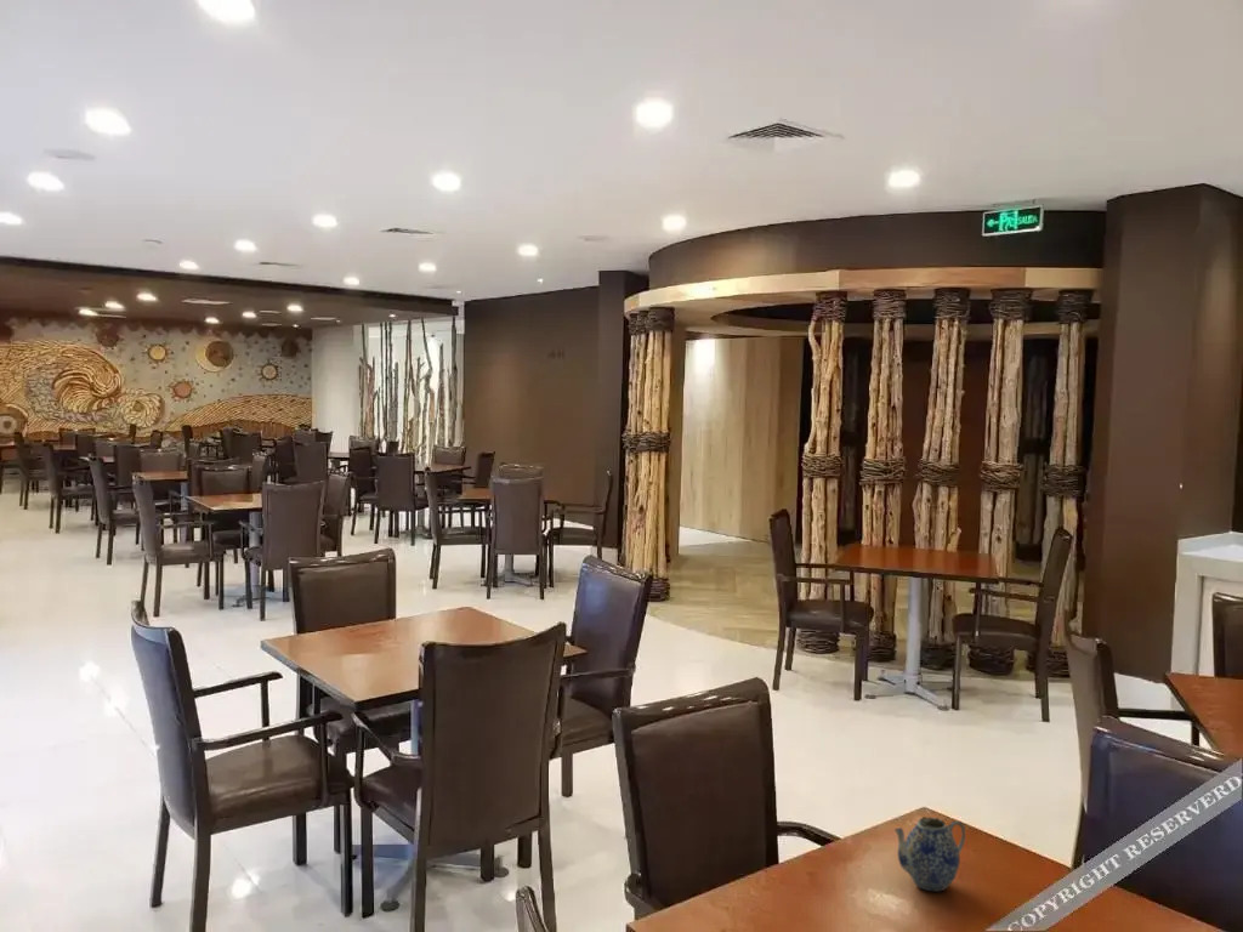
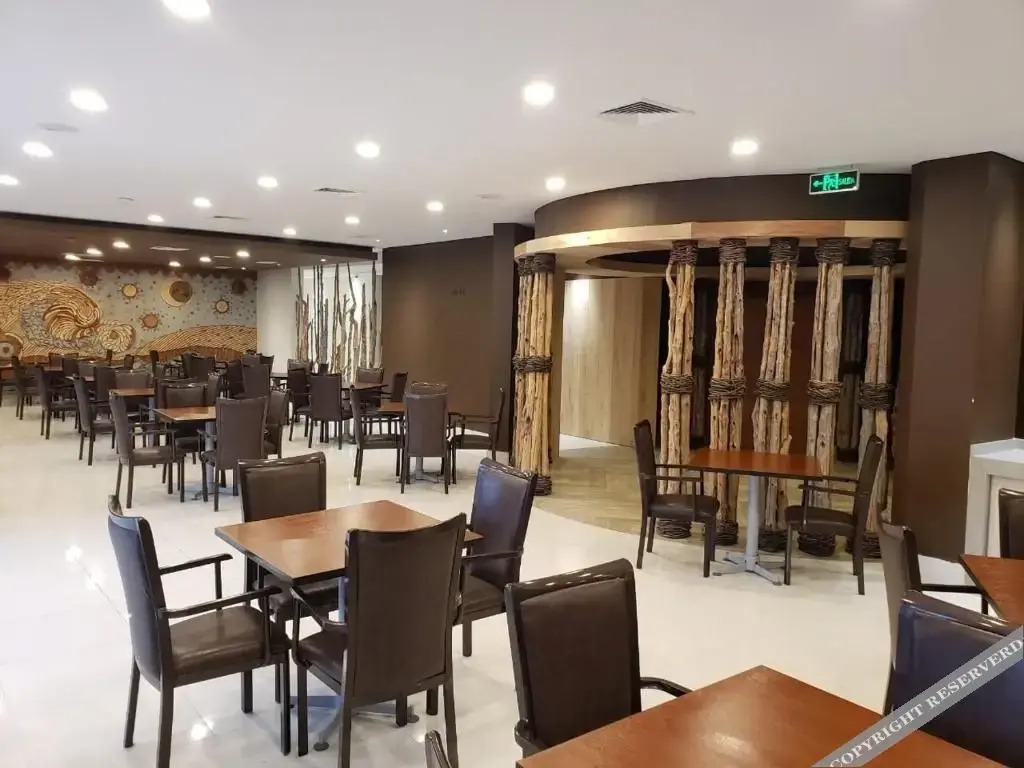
- teapot (929, 851)
